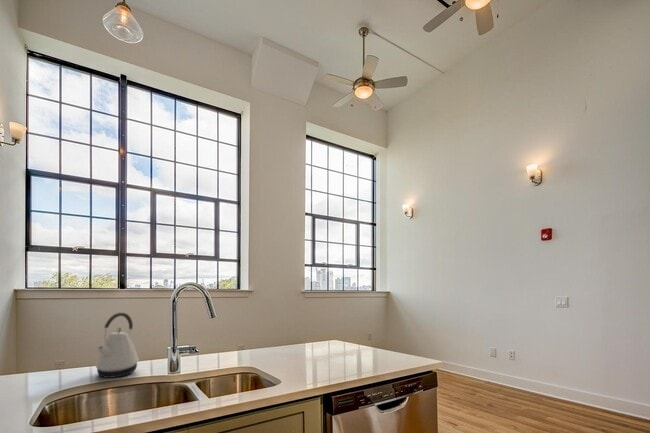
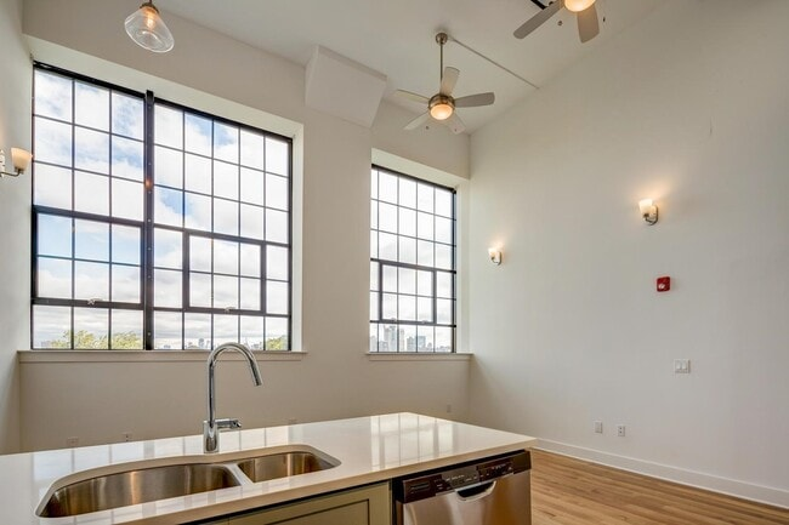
- kettle (116, 343)
